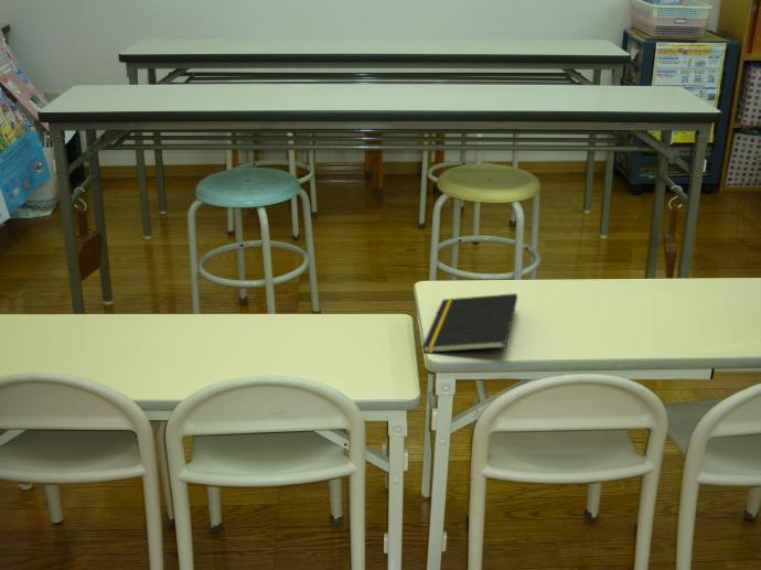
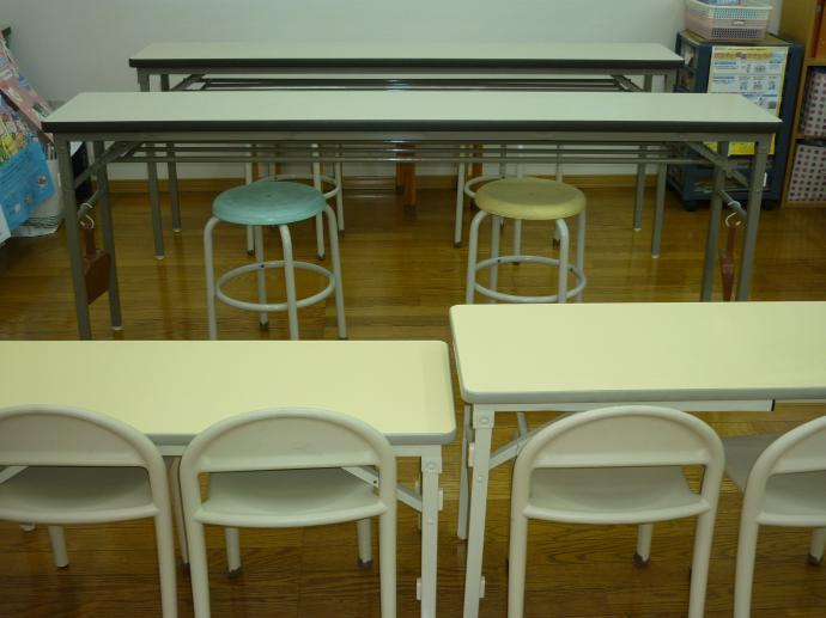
- notepad (471, 322)
